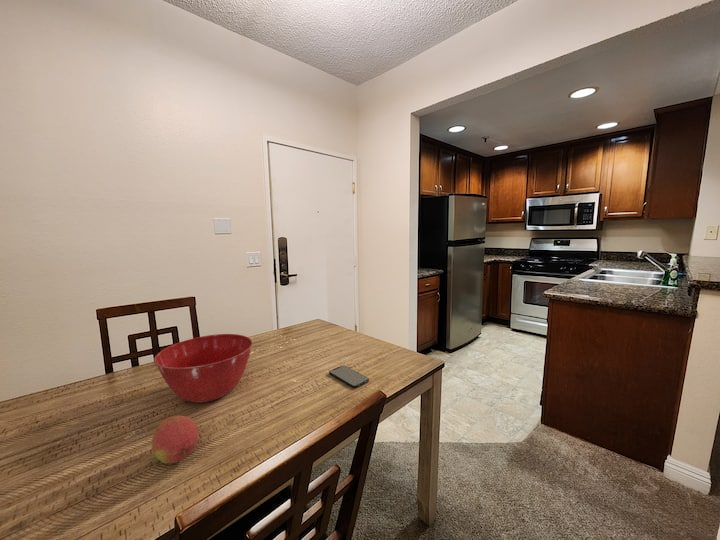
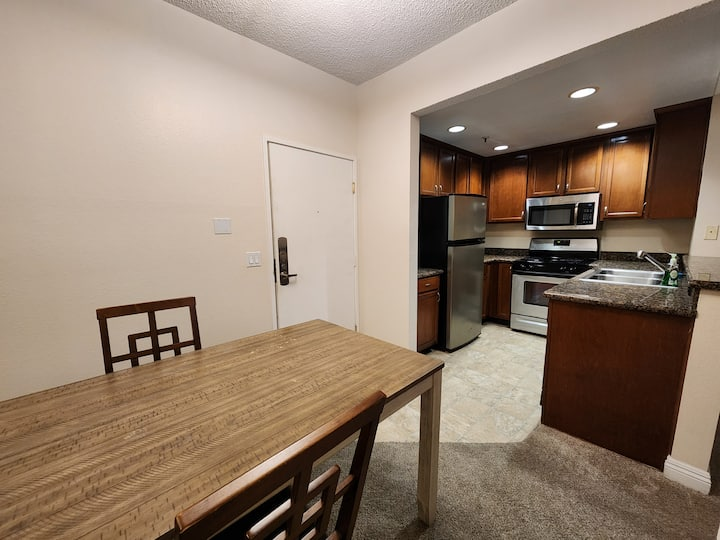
- smartphone (348, 375)
- mixing bowl (208, 369)
- fruit (175, 438)
